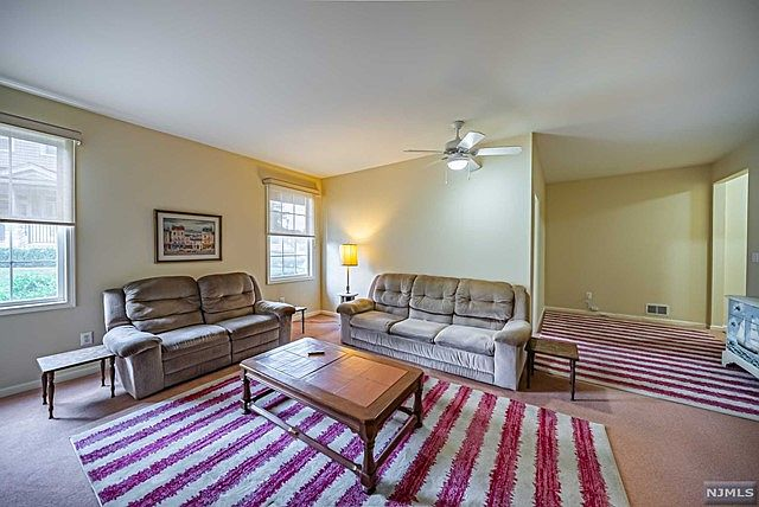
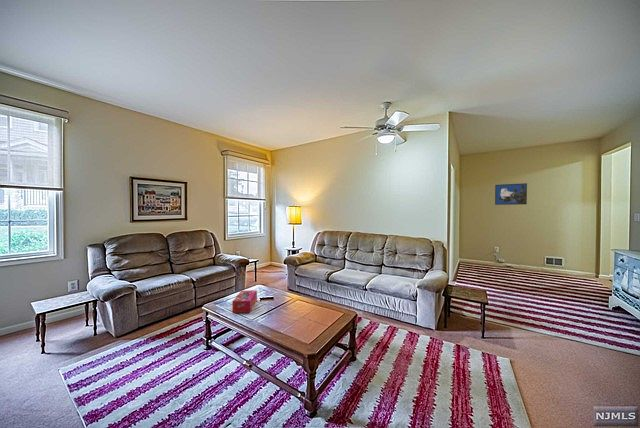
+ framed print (510, 194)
+ tissue box (245, 300)
